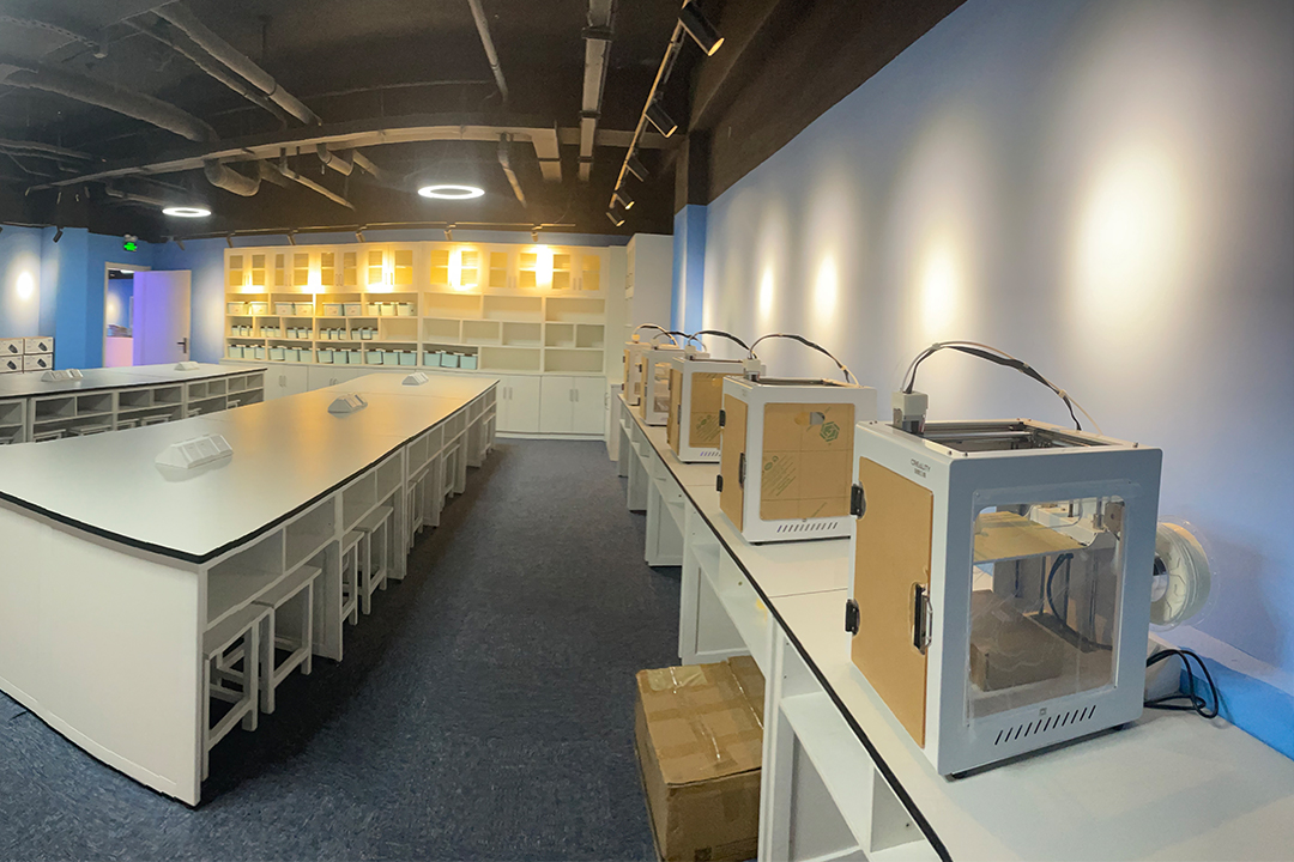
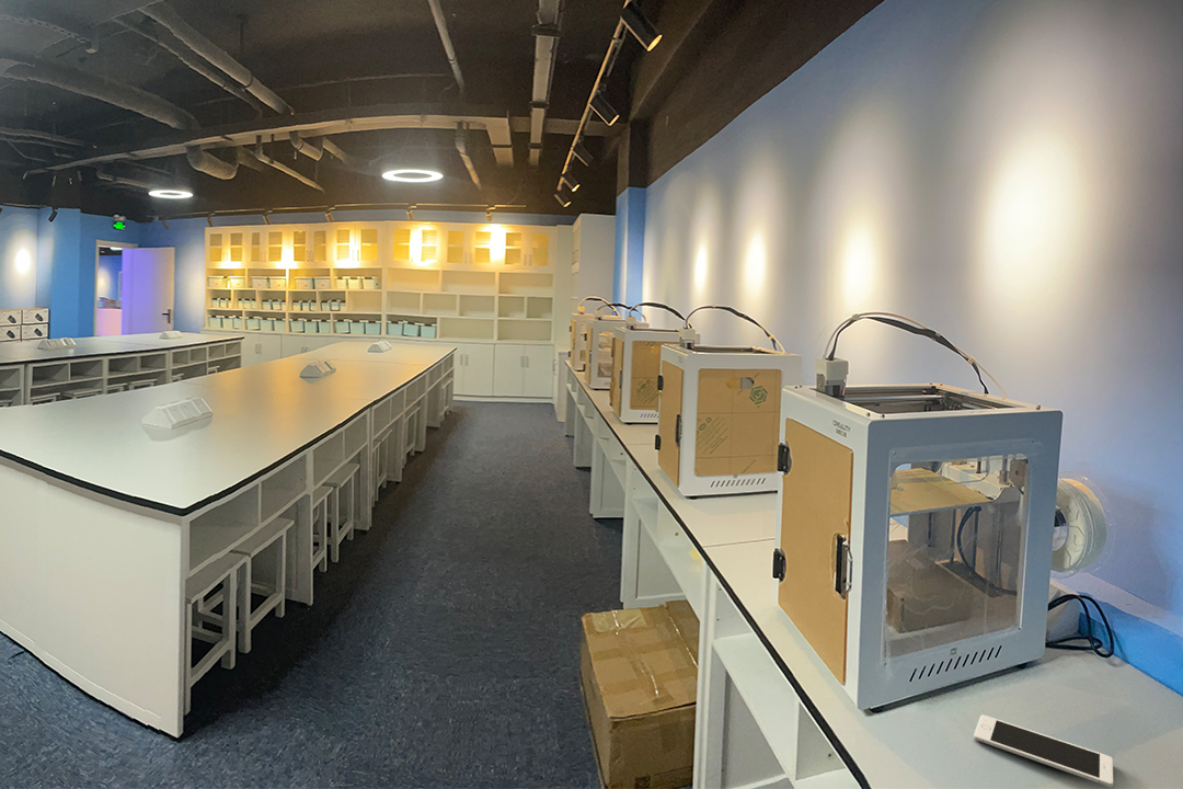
+ cell phone (1041, 747)
